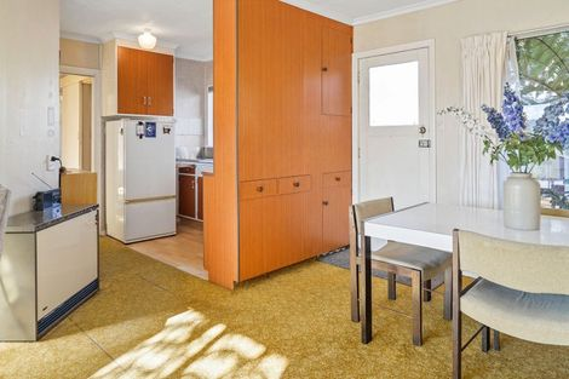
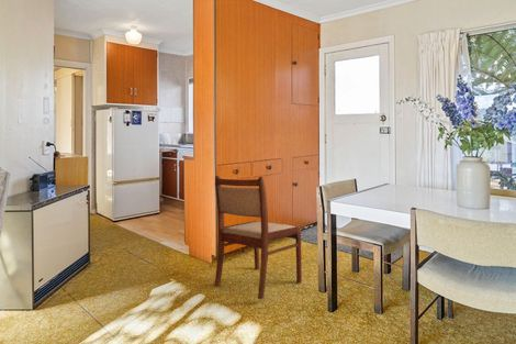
+ dining chair (258, 229)
